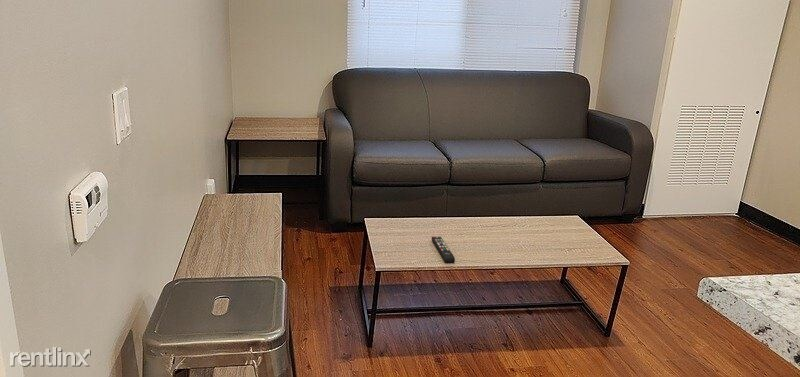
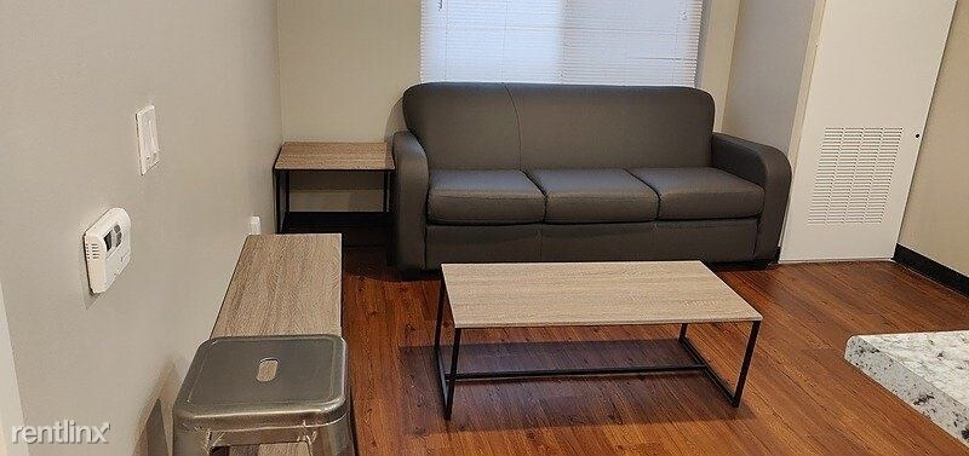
- remote control (442, 248)
